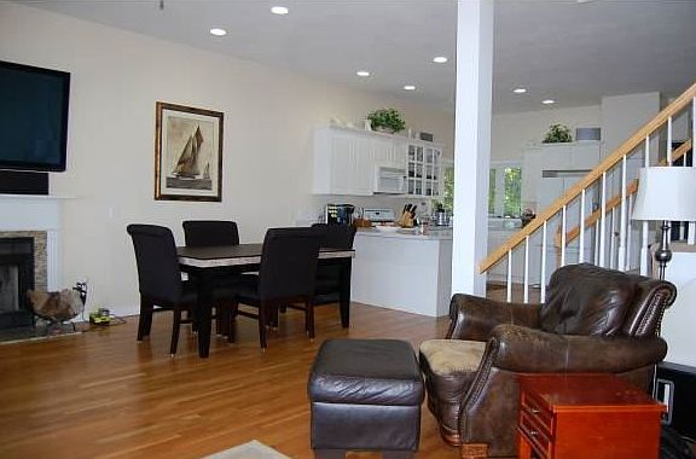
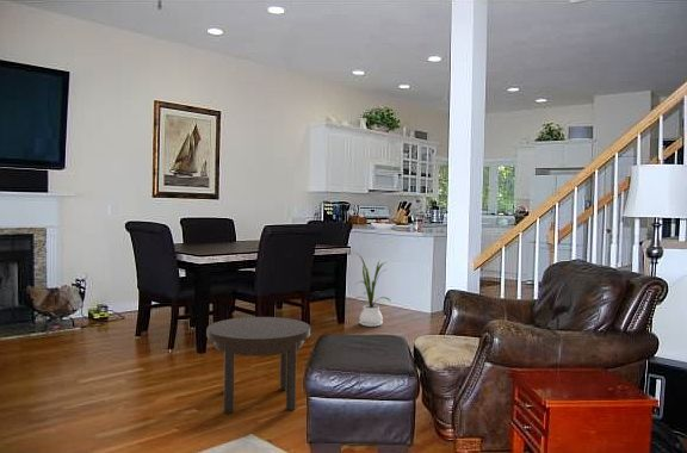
+ house plant (370, 287)
+ side table (258, 355)
